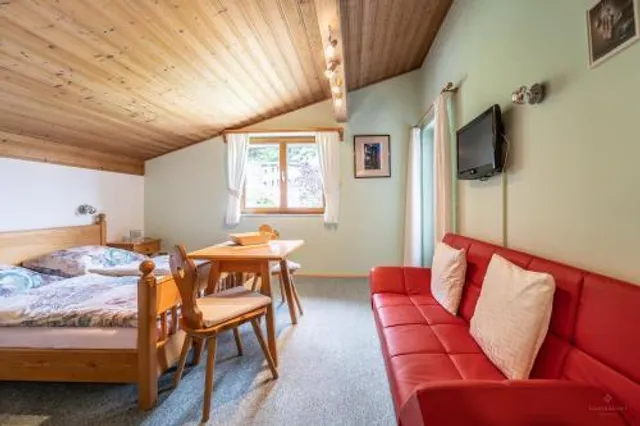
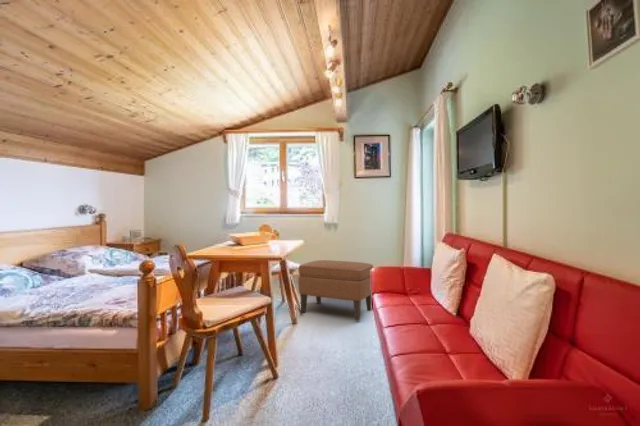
+ ottoman (336, 286)
